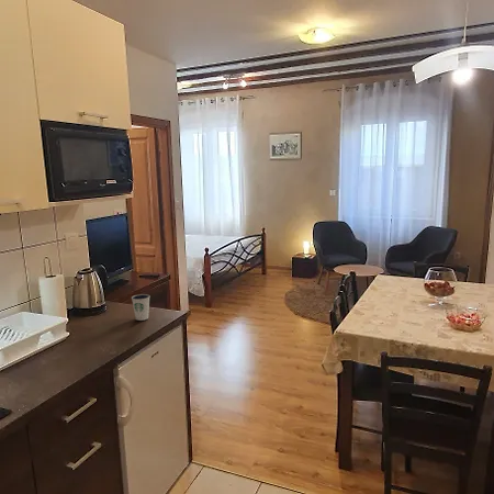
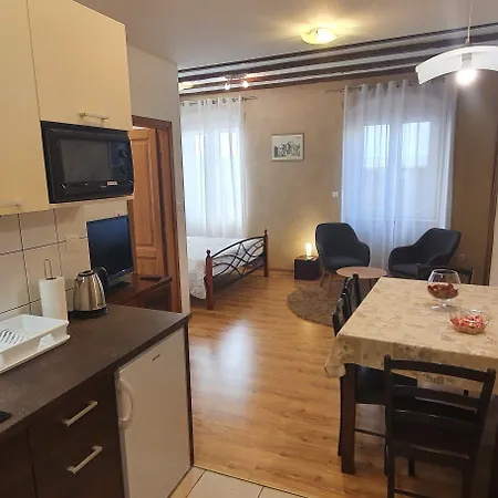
- dixie cup (141, 307)
